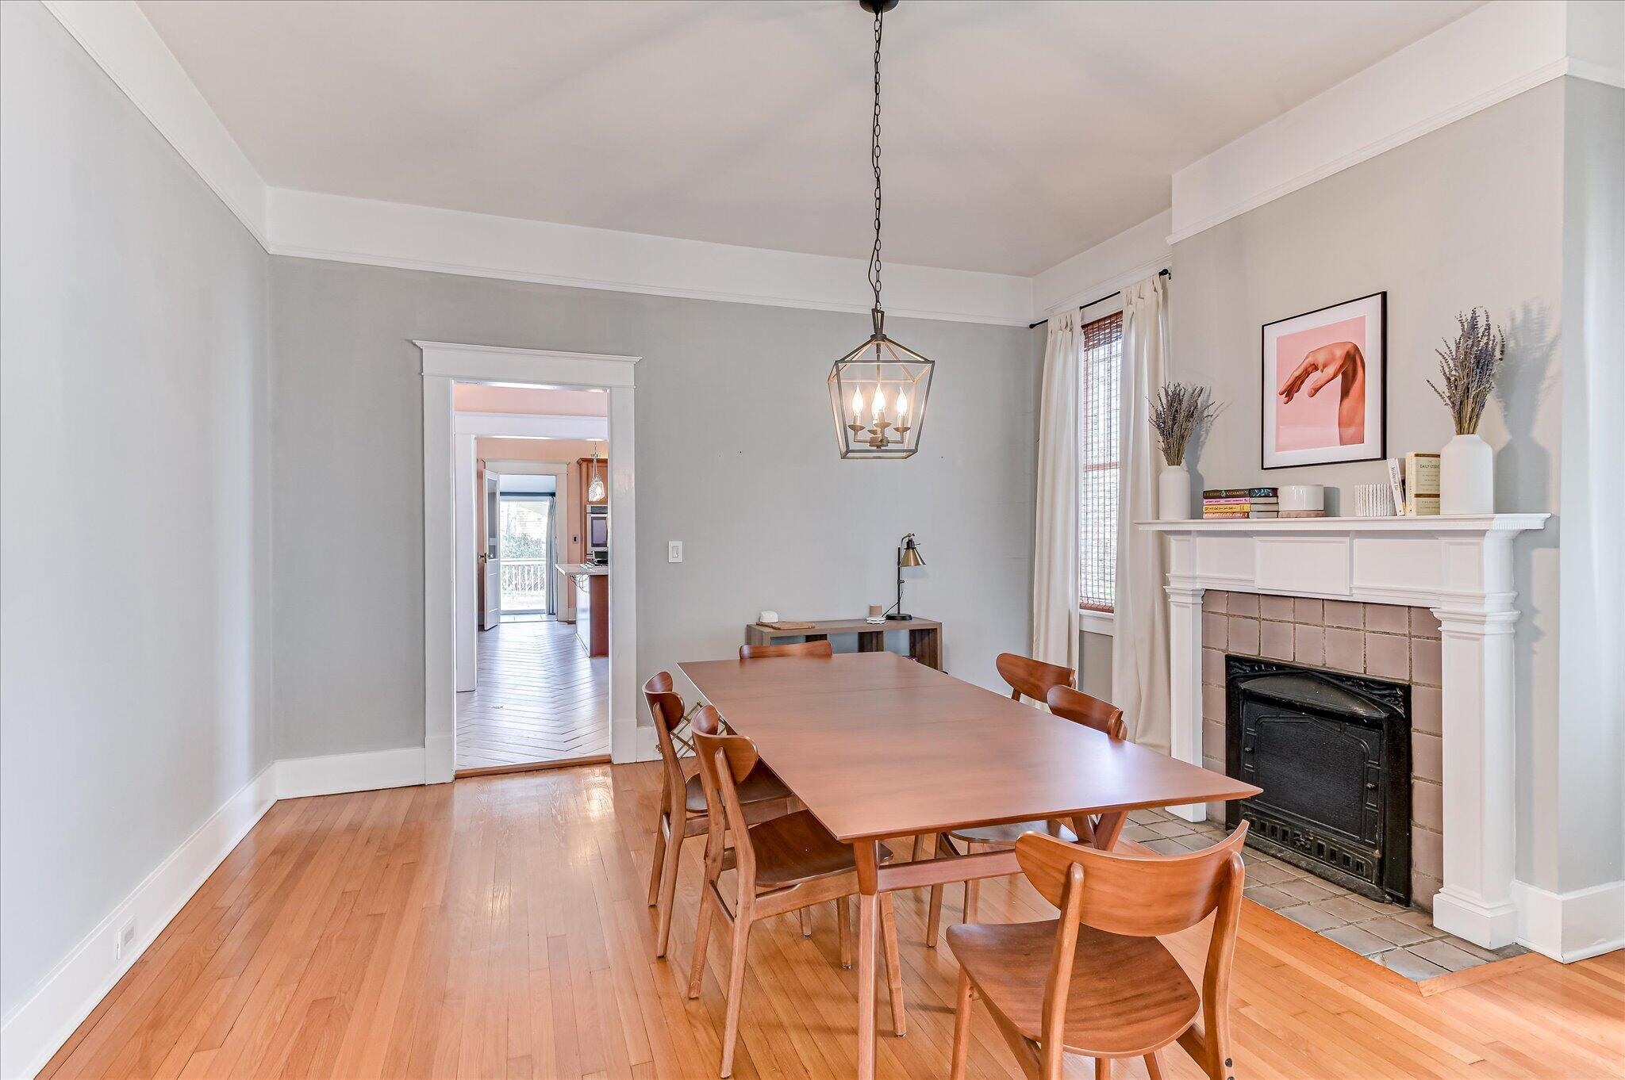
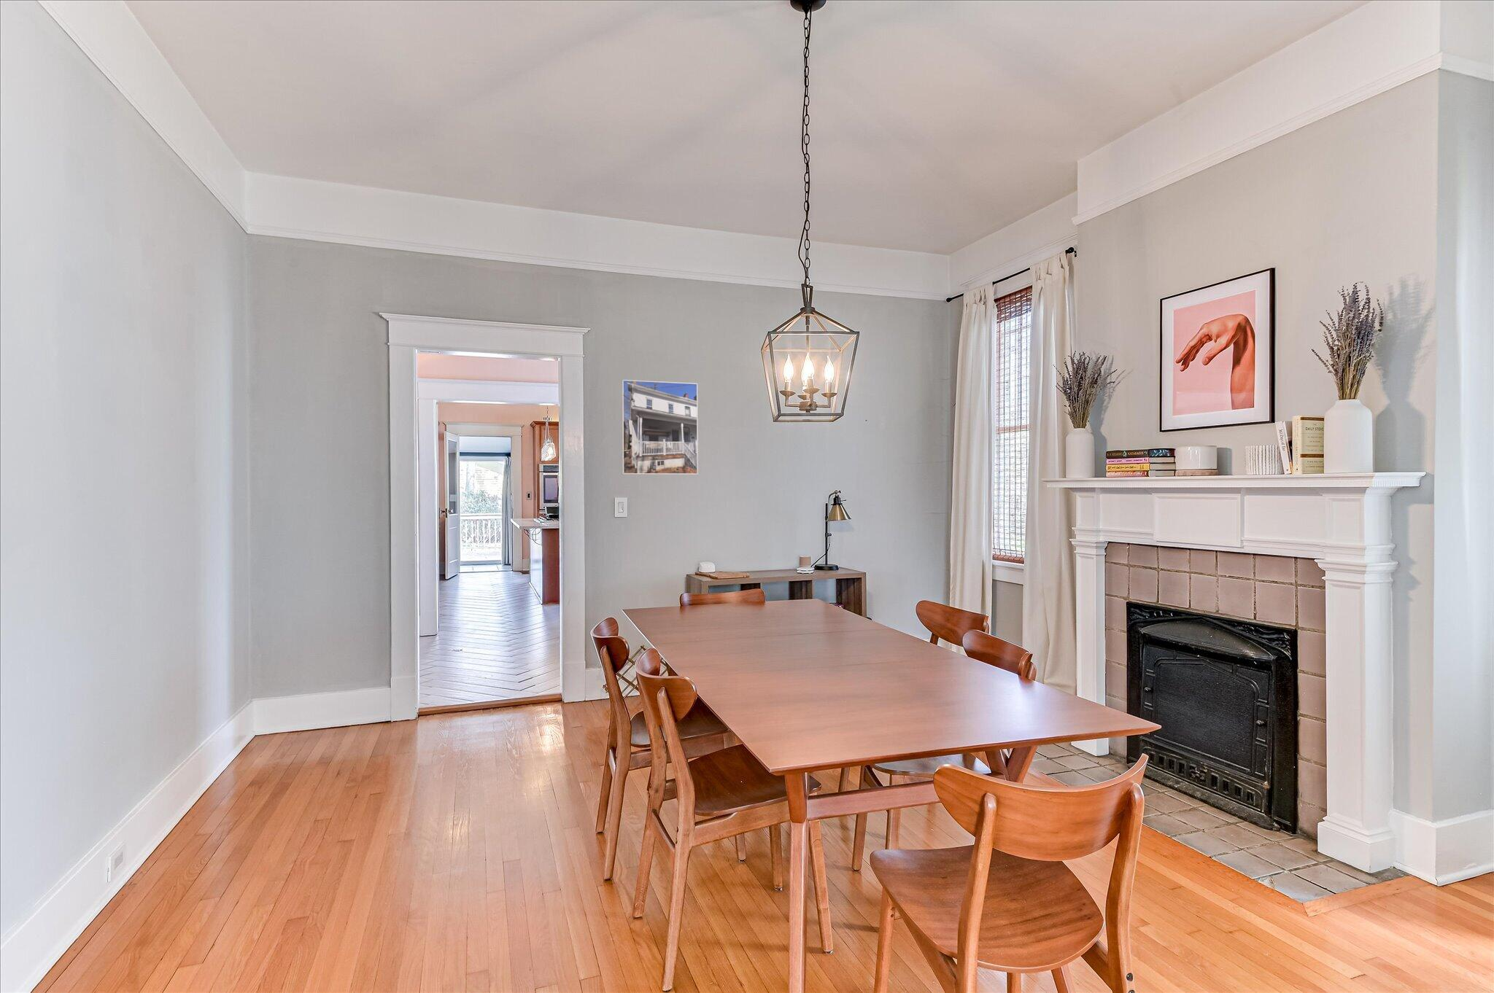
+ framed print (661, 428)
